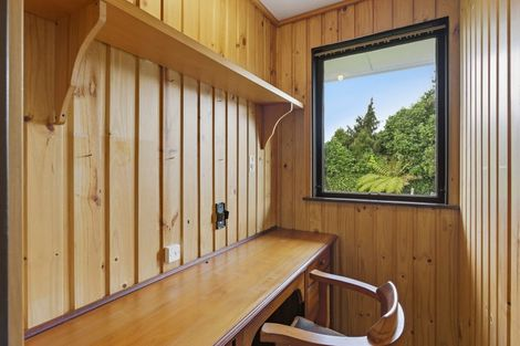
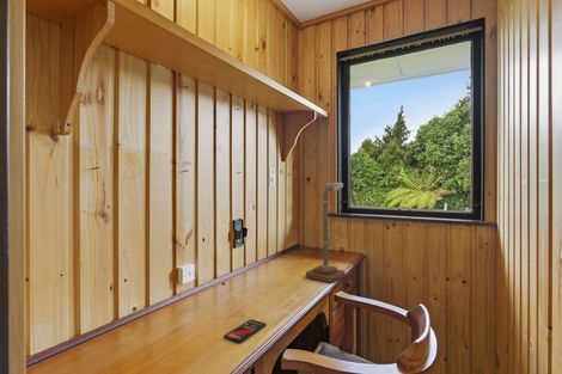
+ desk lamp (326, 228)
+ smartphone (245, 330)
